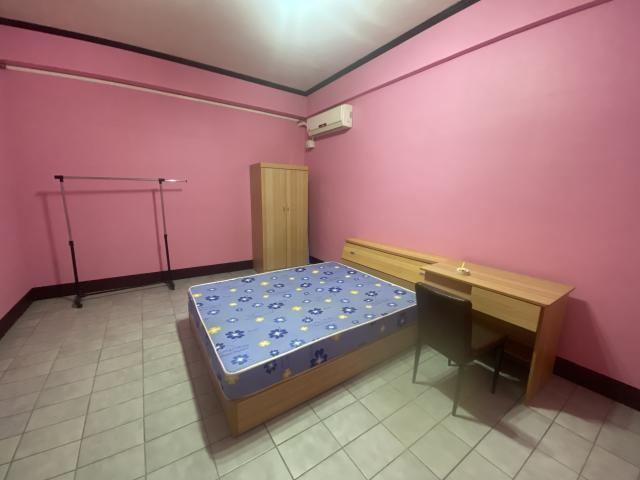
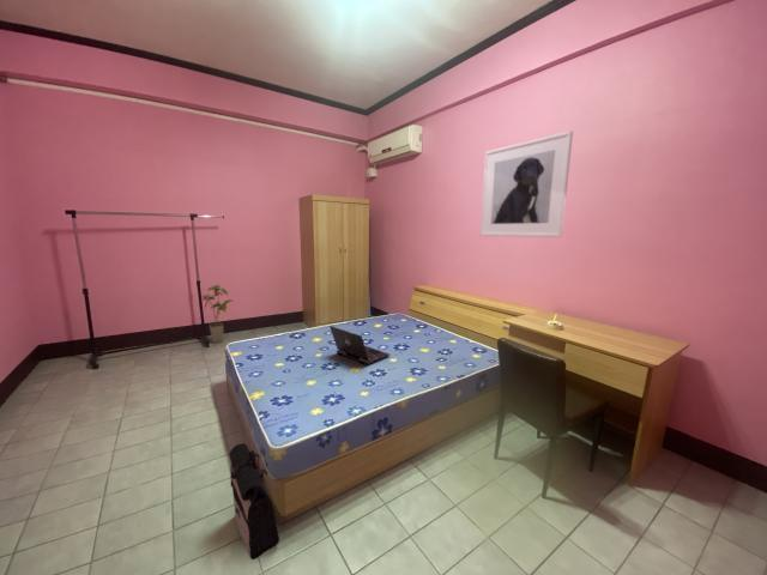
+ backpack (250, 492)
+ laptop (360, 340)
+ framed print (520, 190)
+ house plant (218, 313)
